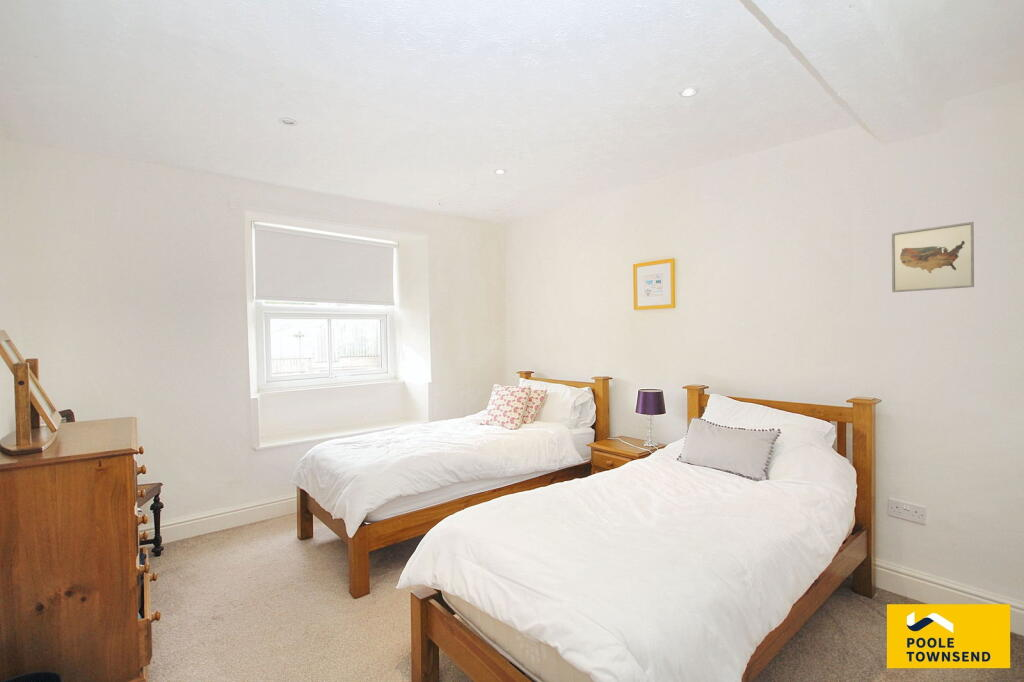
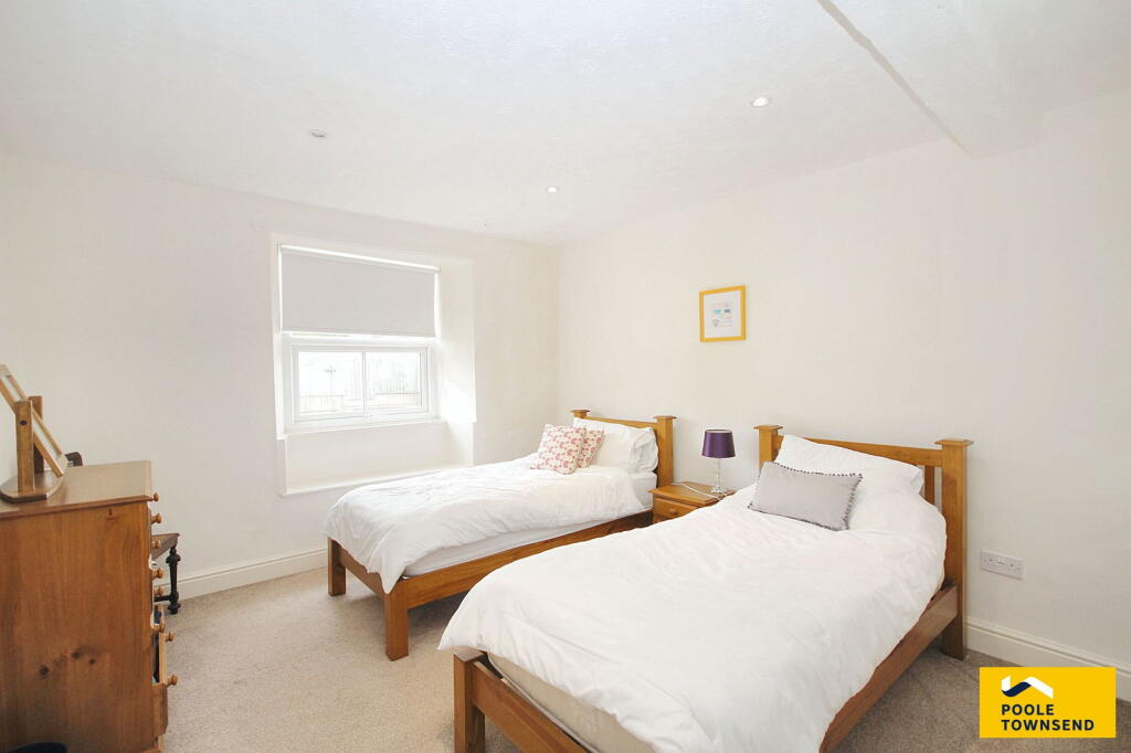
- wall art (930, 258)
